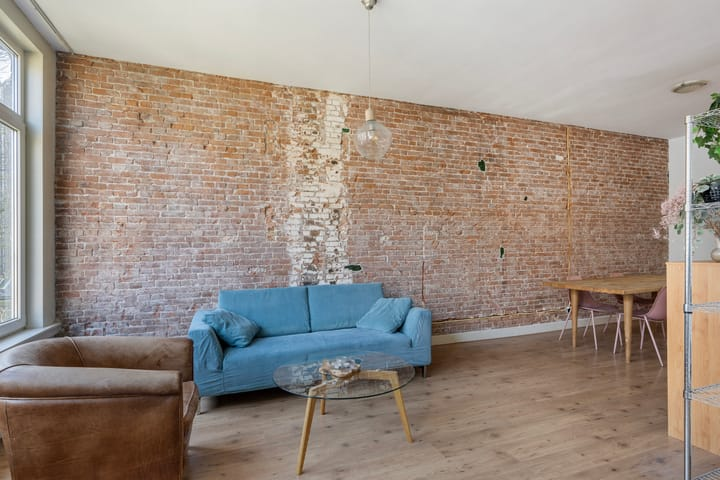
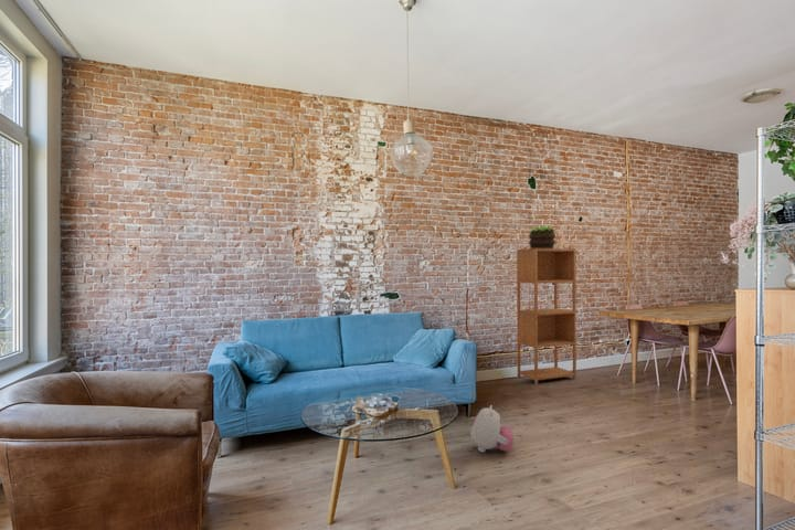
+ plush toy (491, 428)
+ potted plant (541, 237)
+ bookcase (545, 314)
